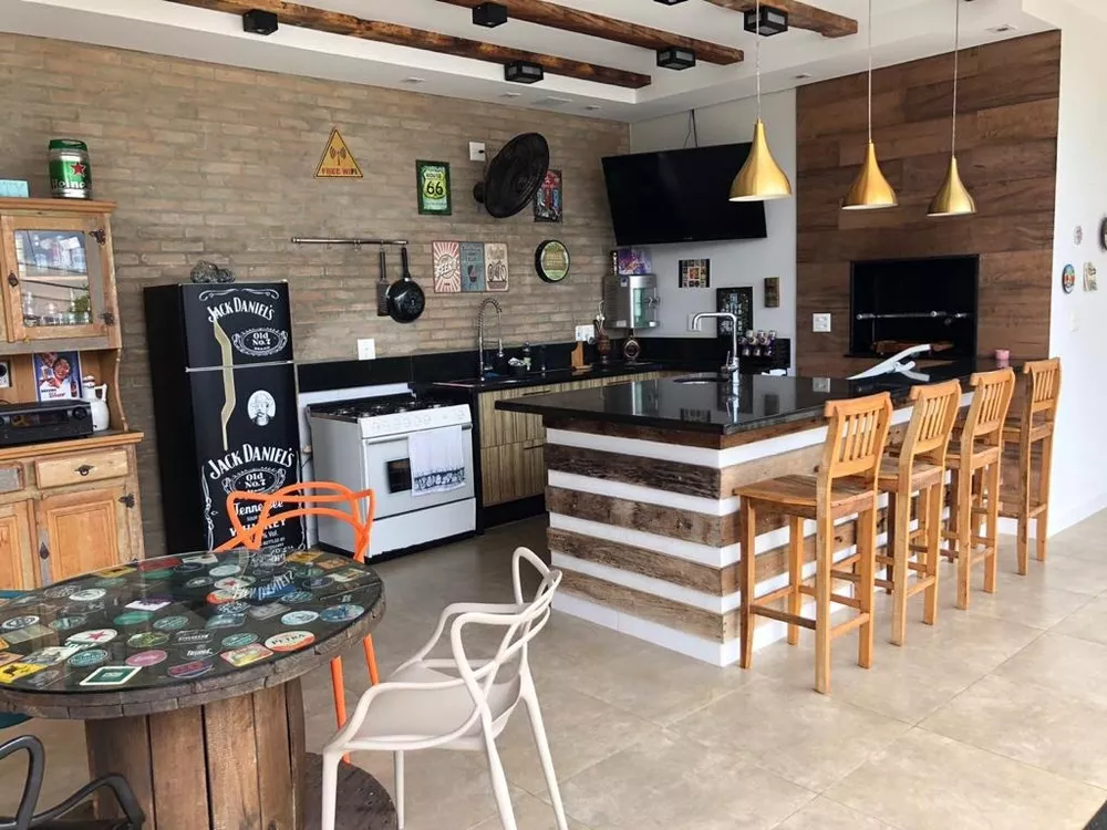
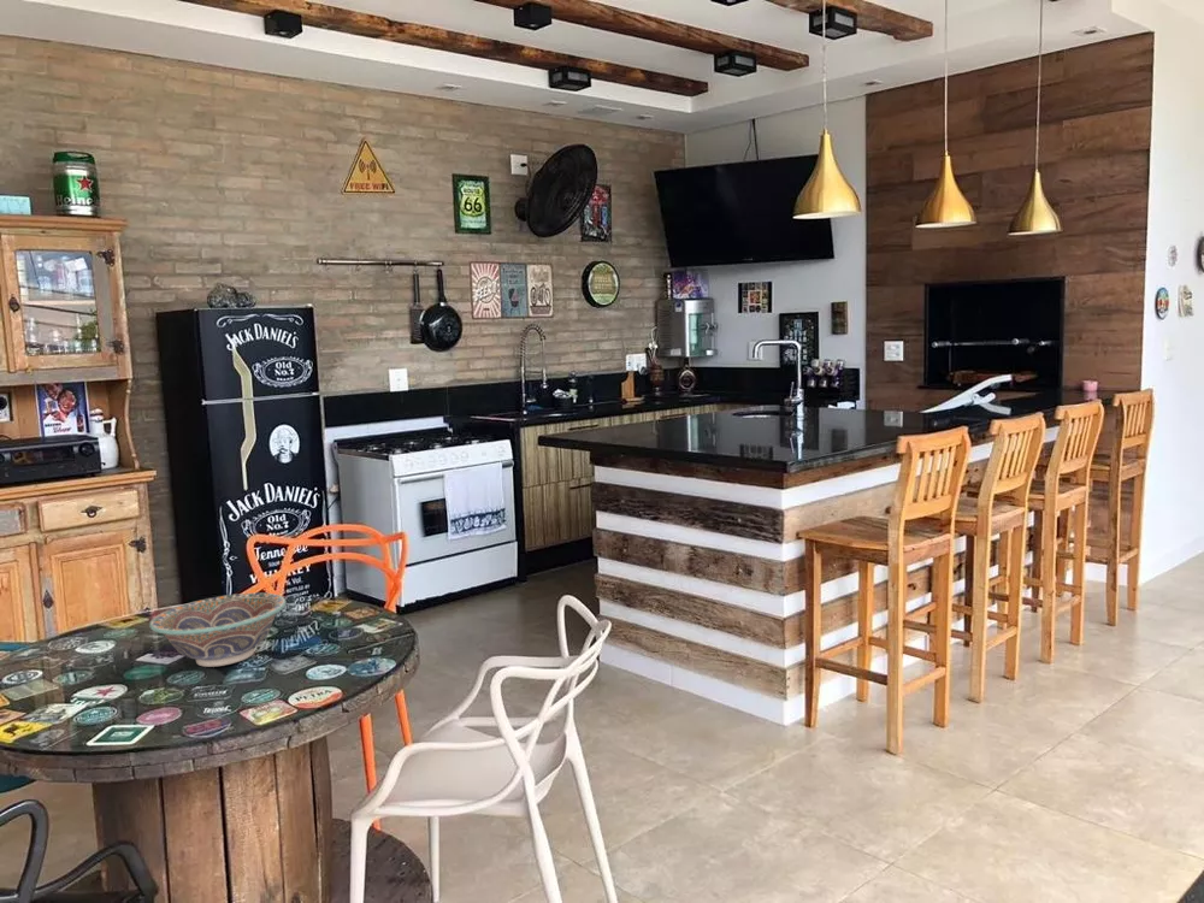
+ decorative bowl (220, 633)
